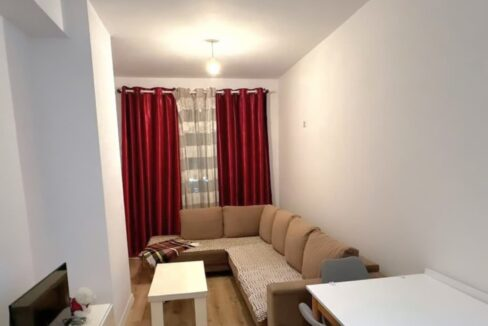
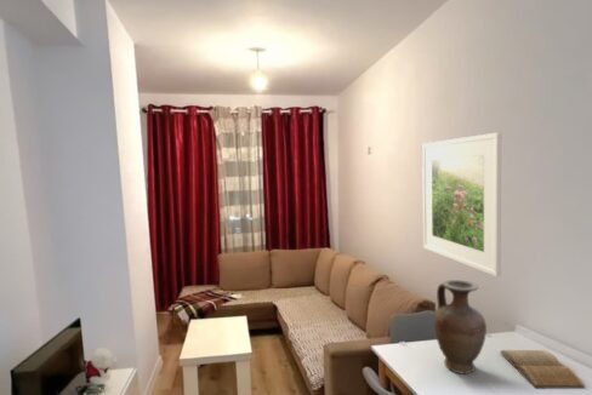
+ vase (459, 325)
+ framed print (455, 200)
+ book (539, 365)
